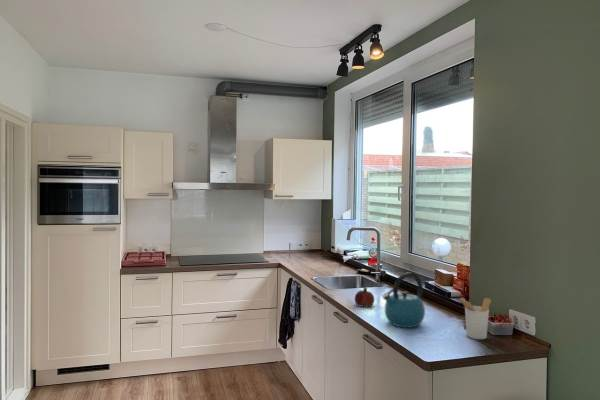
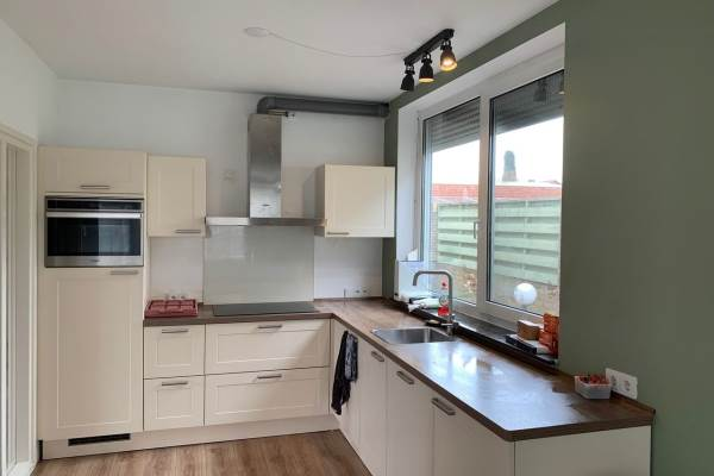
- utensil holder (472, 316)
- fruit (364, 296)
- kettle (402, 298)
